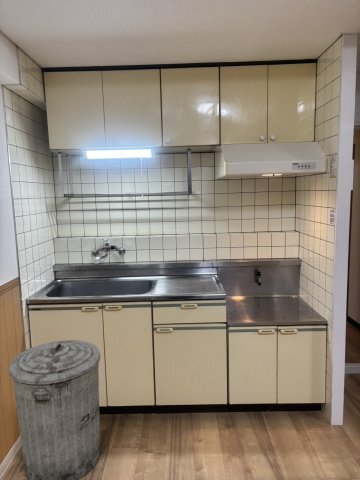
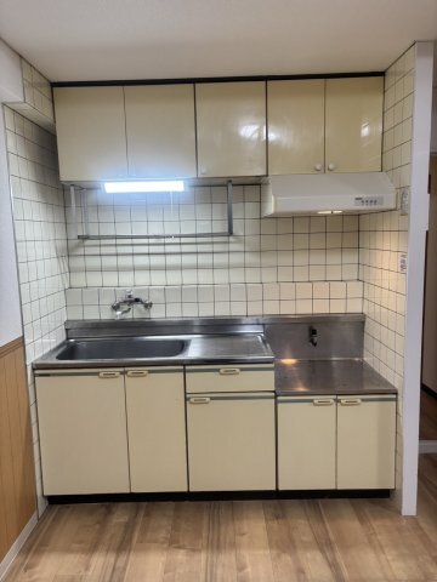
- trash can (59, 402)
